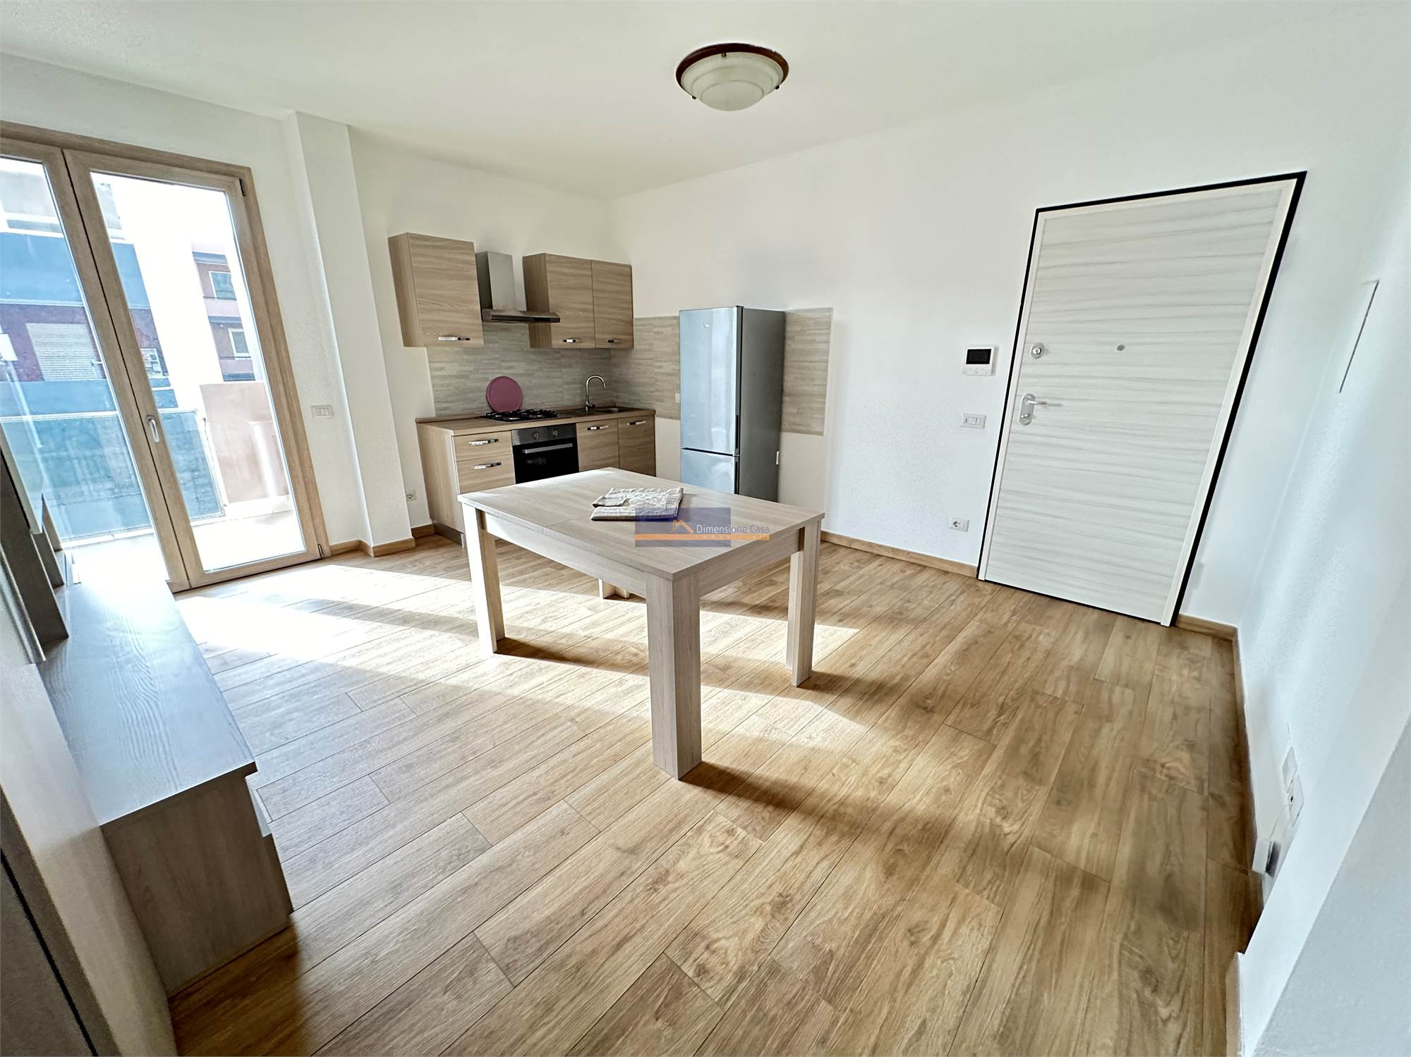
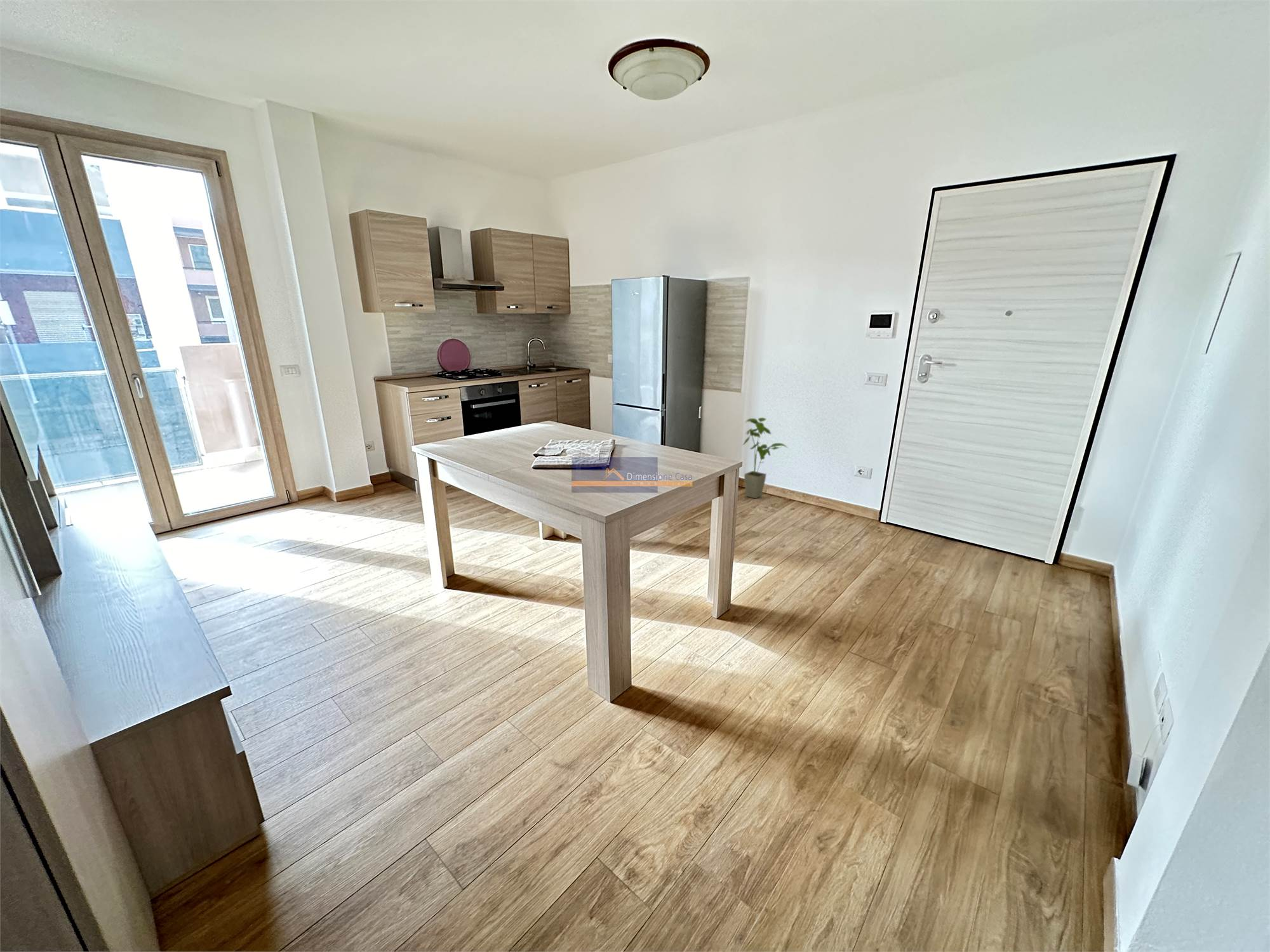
+ house plant (760, 458)
